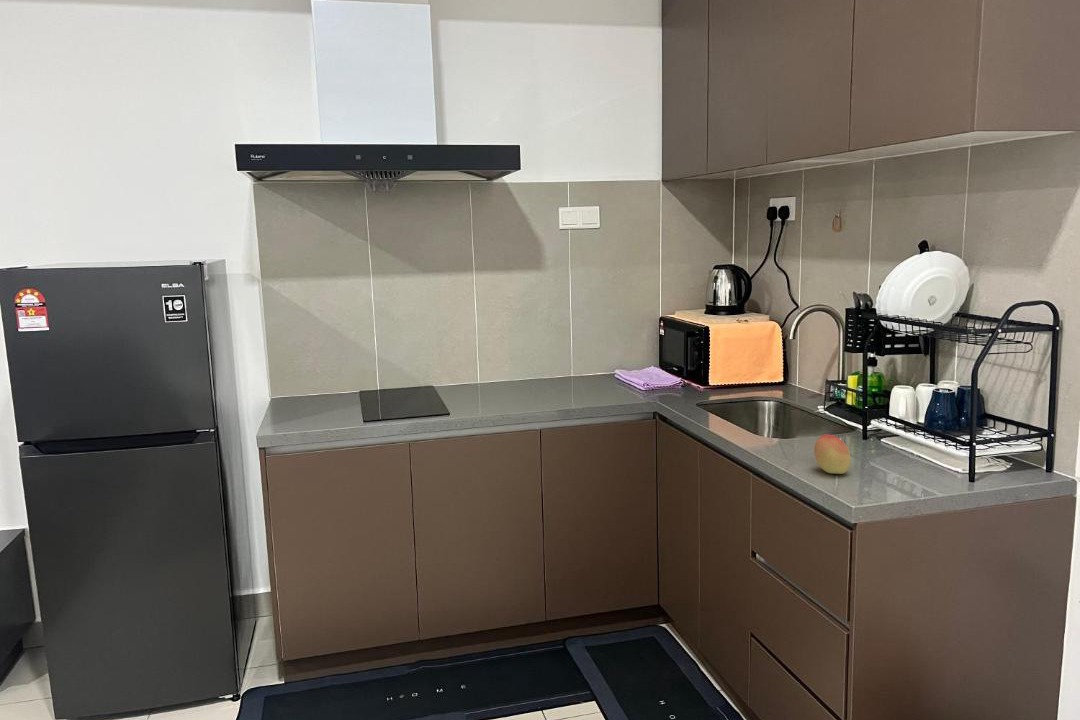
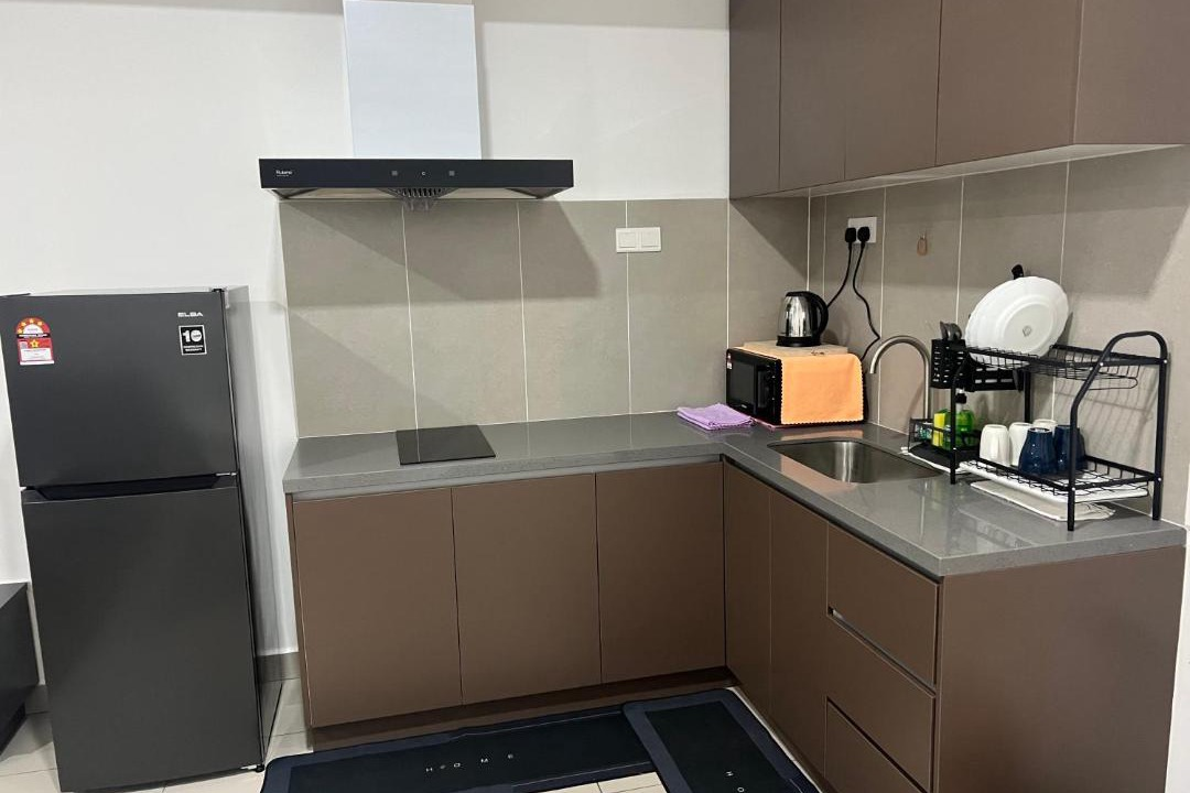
- fruit (831, 453)
